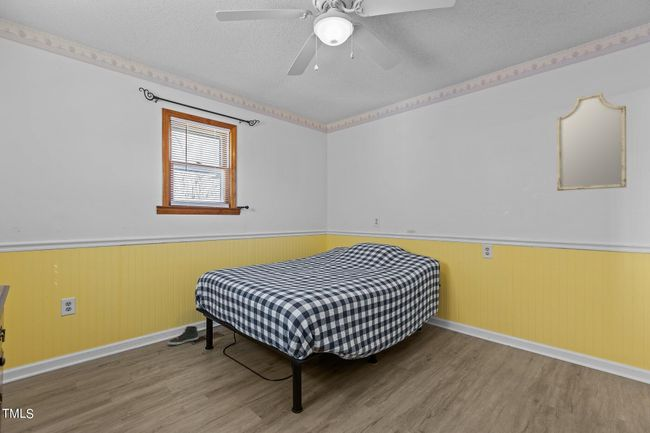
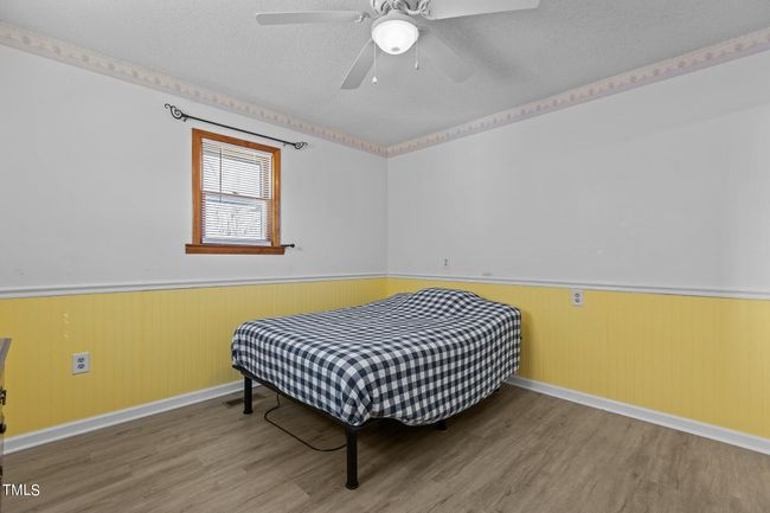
- sneaker (183, 334)
- home mirror (589, 142)
